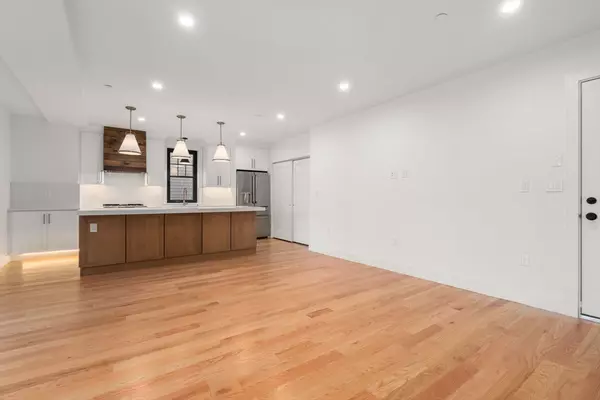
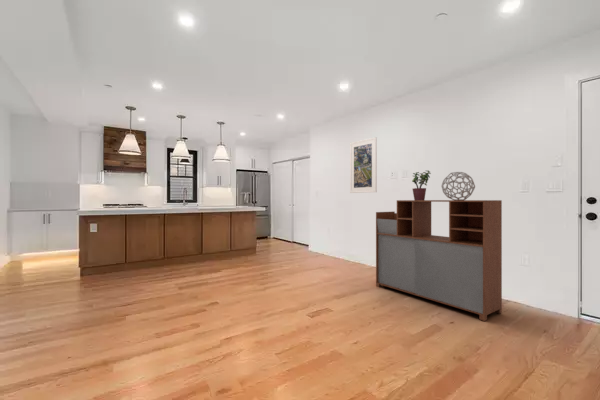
+ storage cabinet (430, 249)
+ potted plant (420, 185)
+ decorative sculpture (457, 185)
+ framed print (362, 166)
